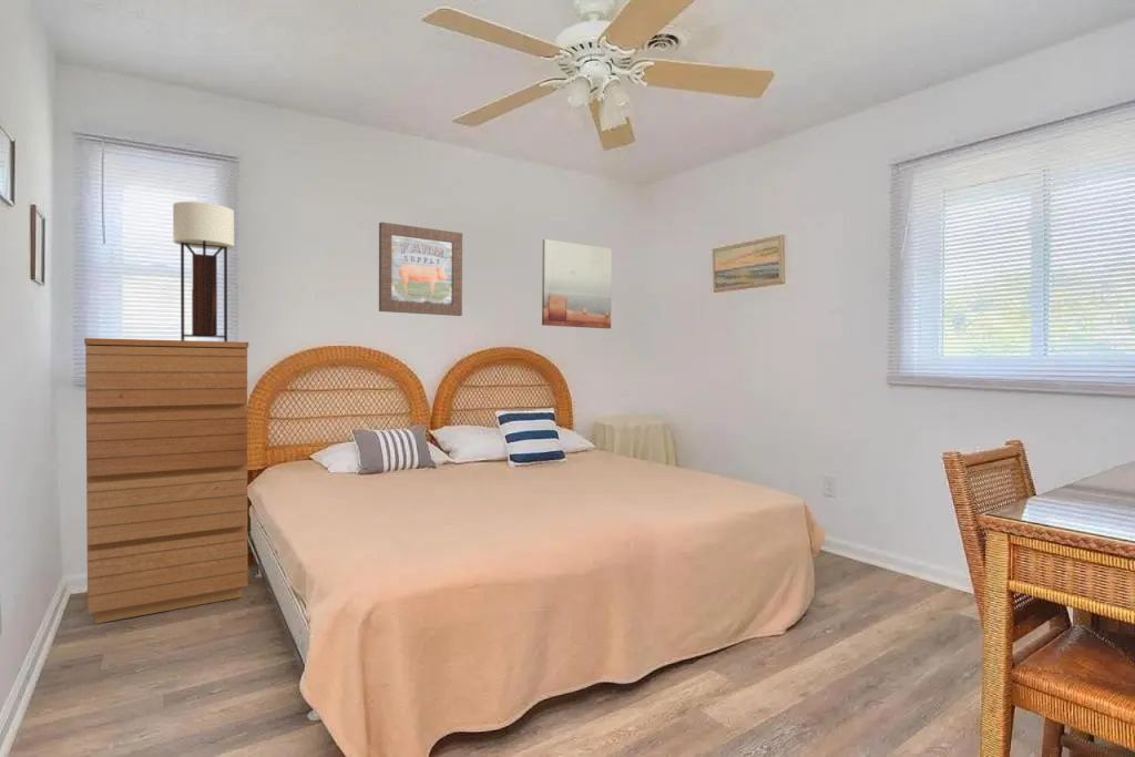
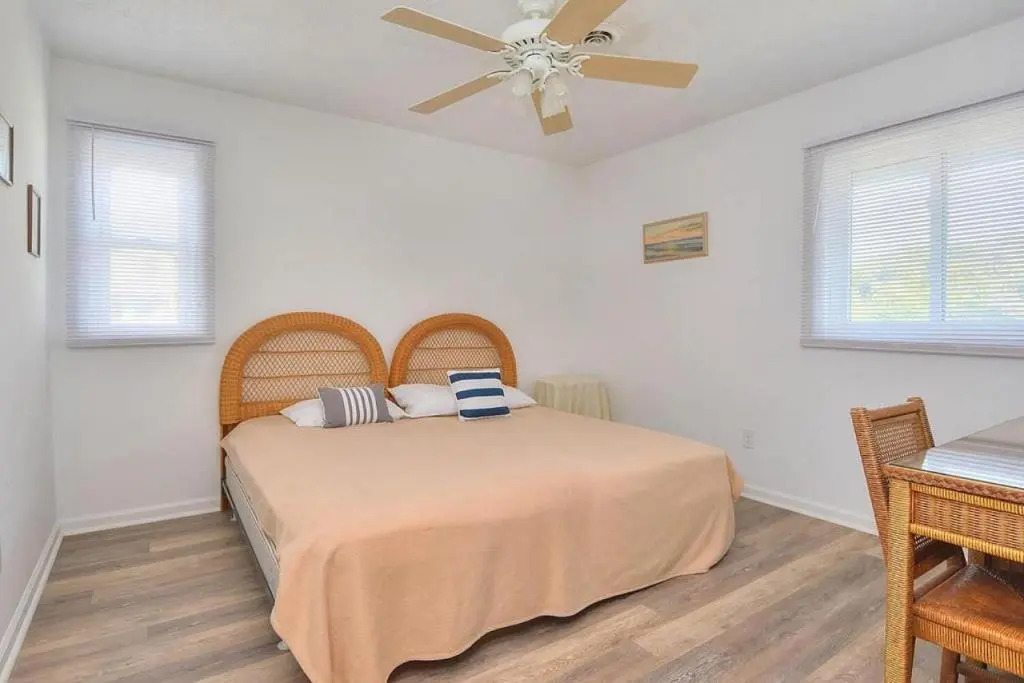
- dresser (168, 468)
- wall art (577, 285)
- wall art (421, 270)
- wall sconce (204, 275)
